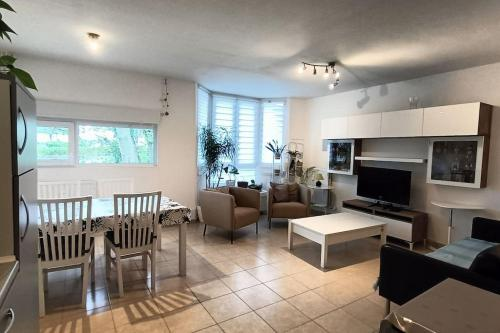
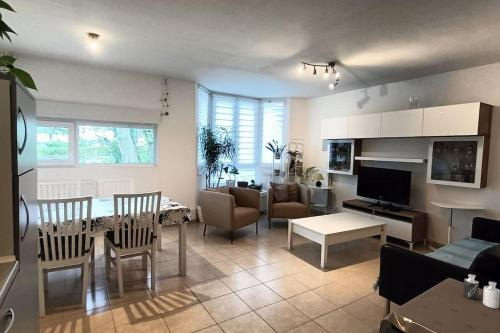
+ candle (484, 289)
